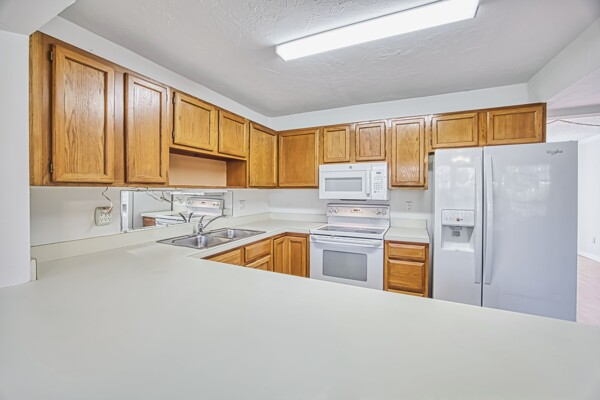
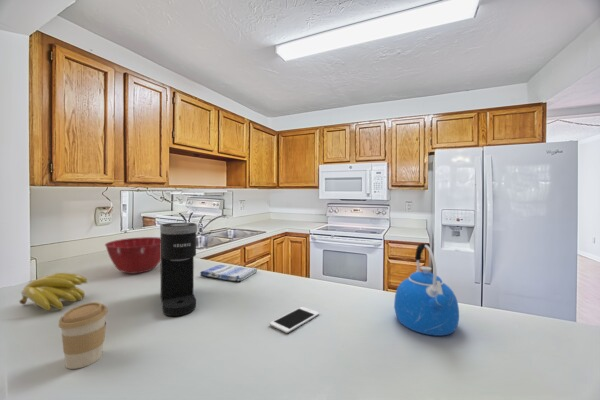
+ cell phone (295, 318)
+ dish towel (229, 271)
+ banana (50, 289)
+ coffee cup (84, 333)
+ kettle (428, 285)
+ mixing bowl (138, 255)
+ coffee maker (177, 262)
